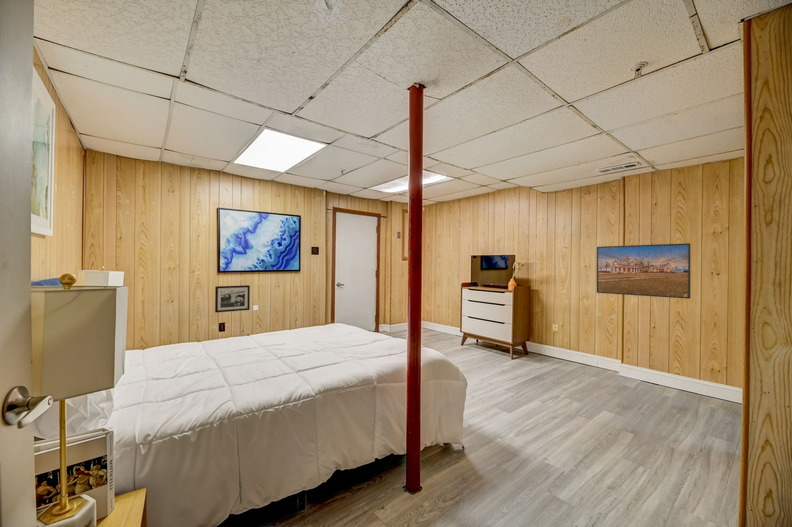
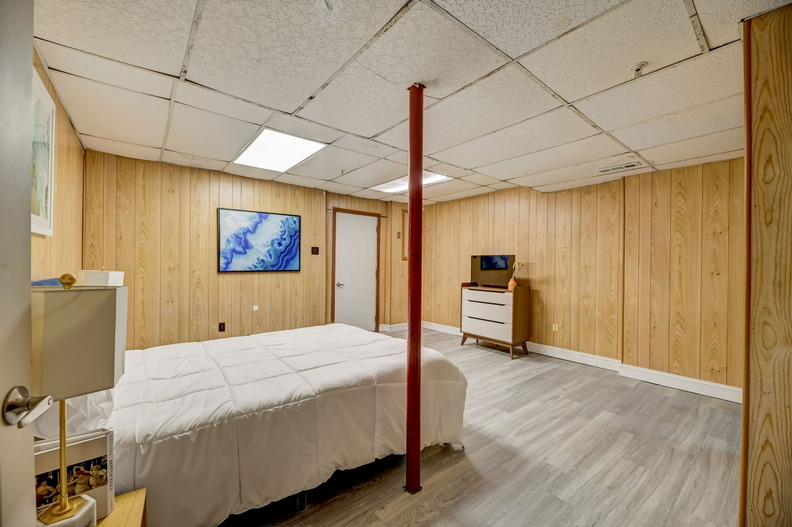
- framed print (639, 270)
- picture frame (232, 298)
